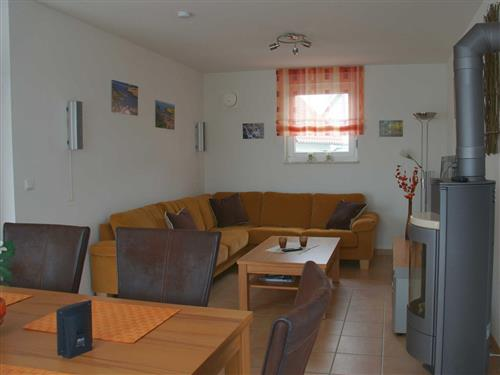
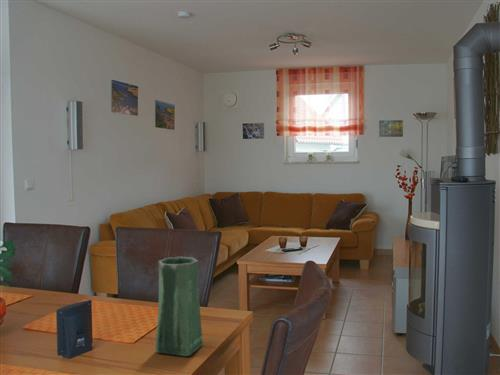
+ vase (178, 304)
